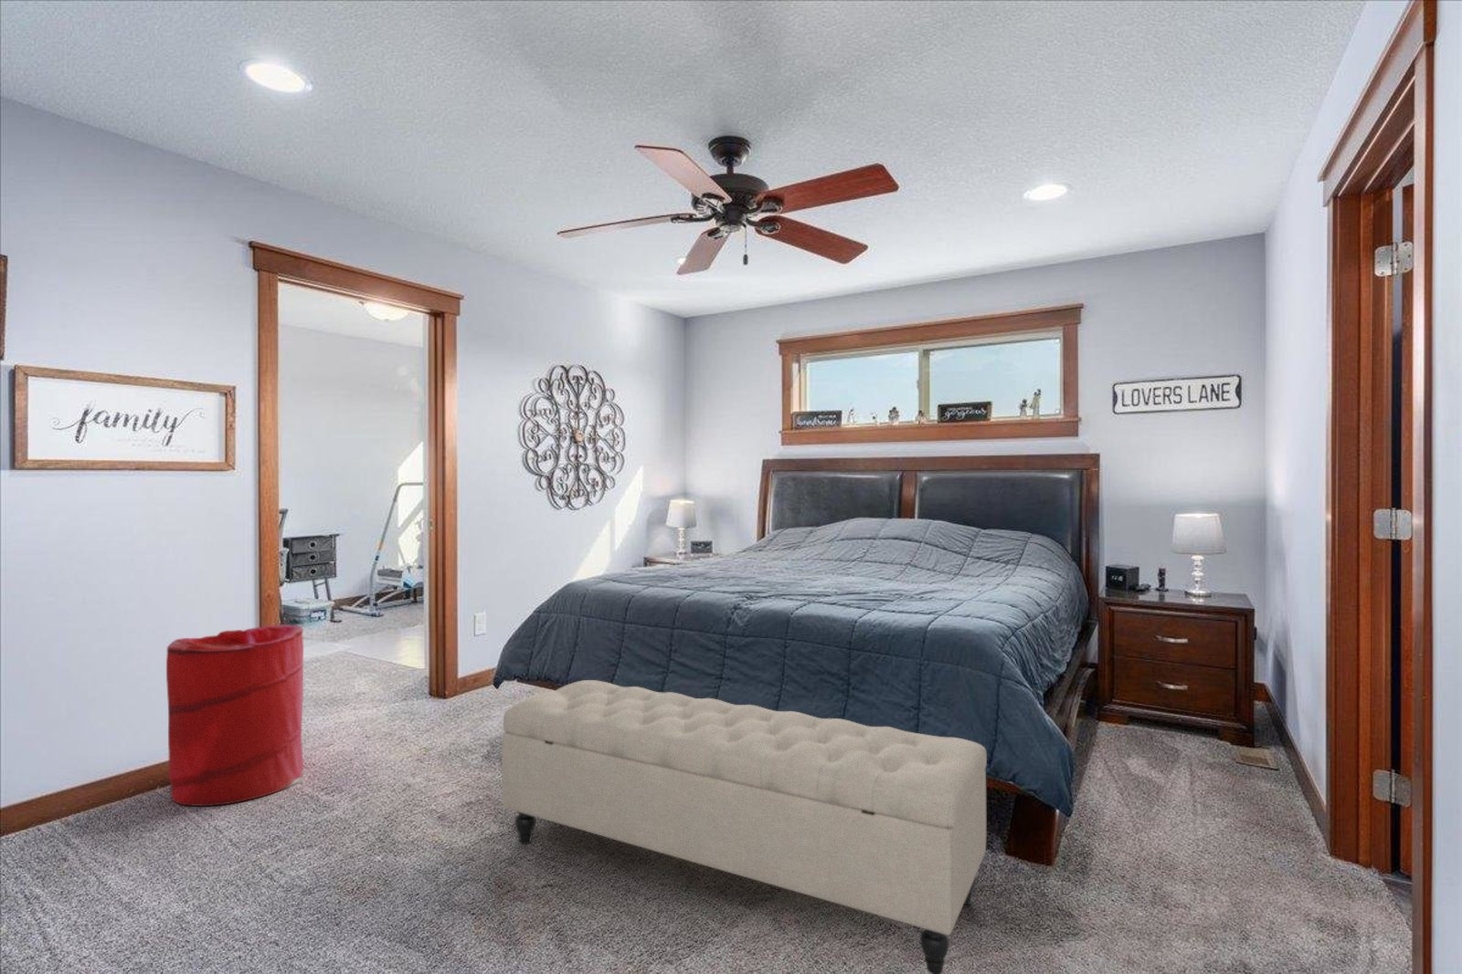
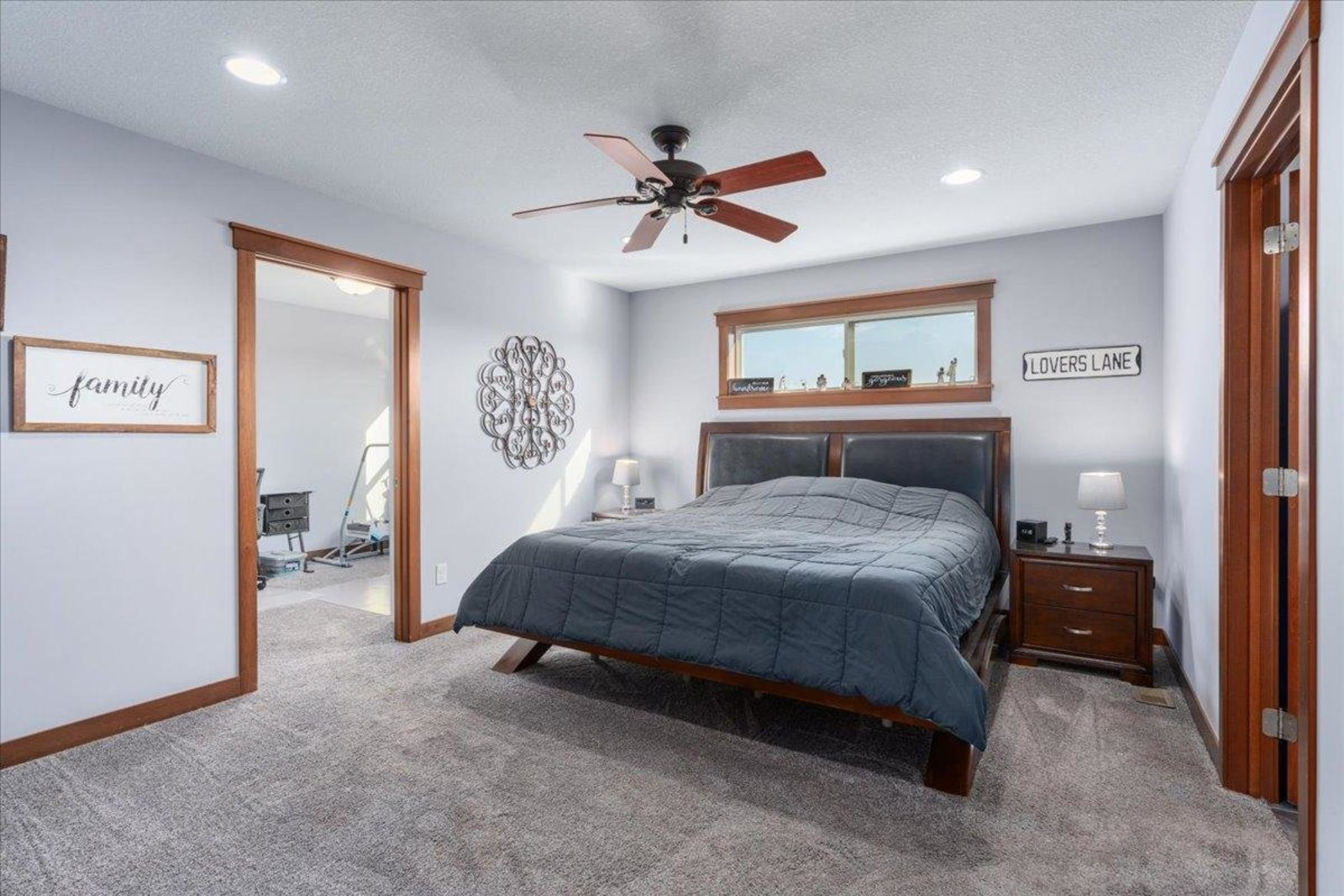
- laundry hamper (237, 705)
- bench (728, 792)
